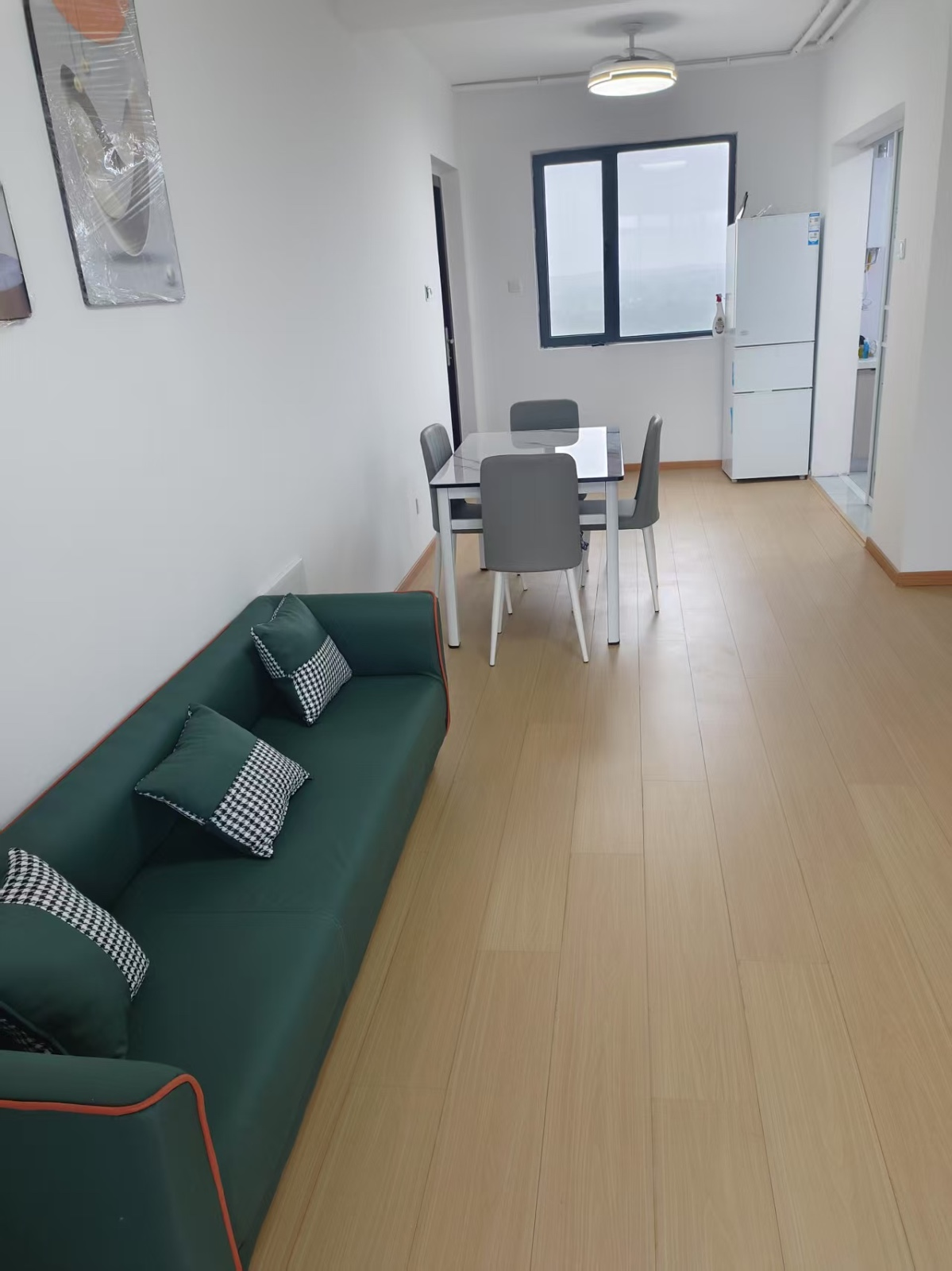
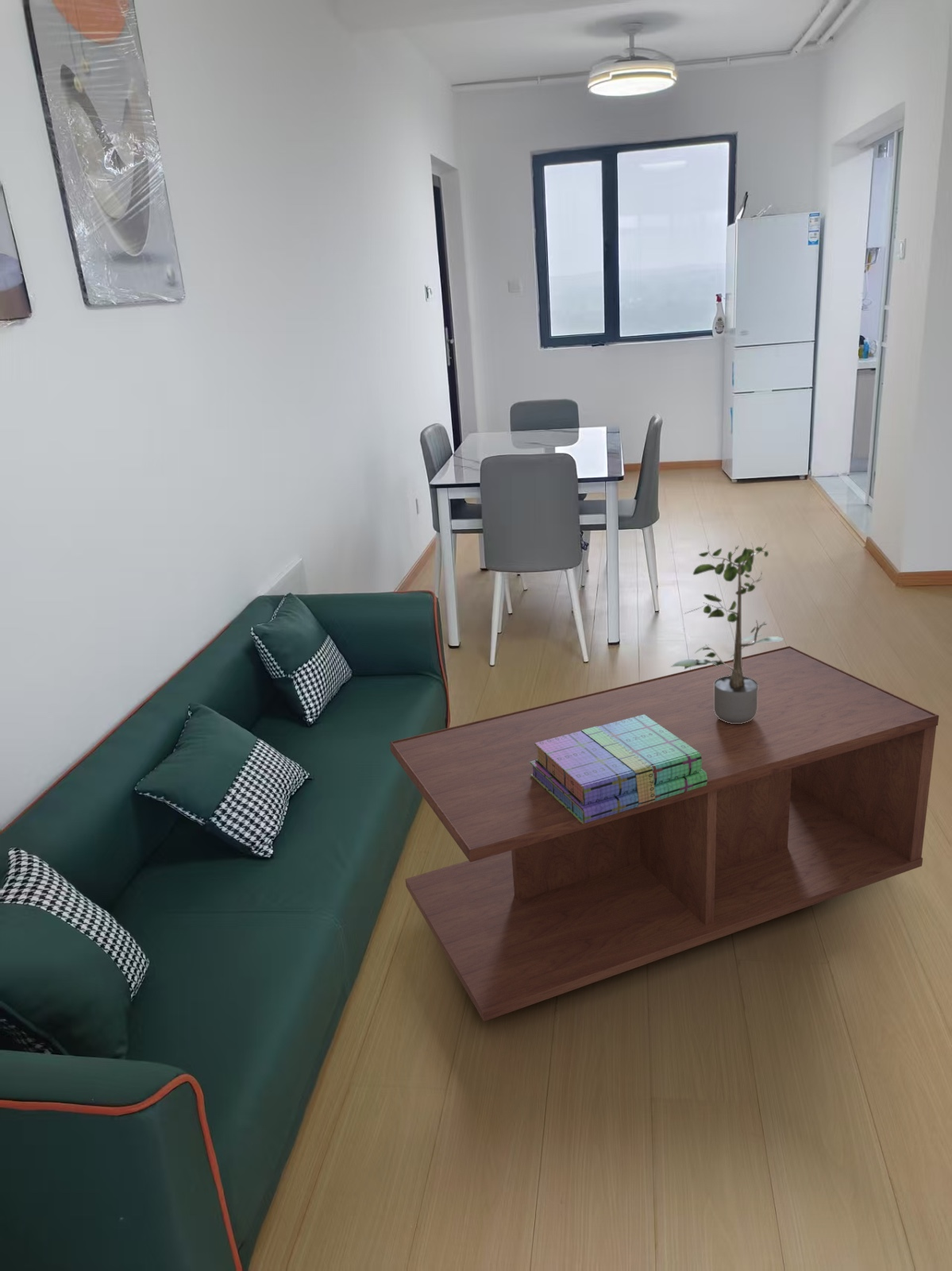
+ potted plant (729, 621)
+ books (616, 763)
+ coffee table (660, 813)
